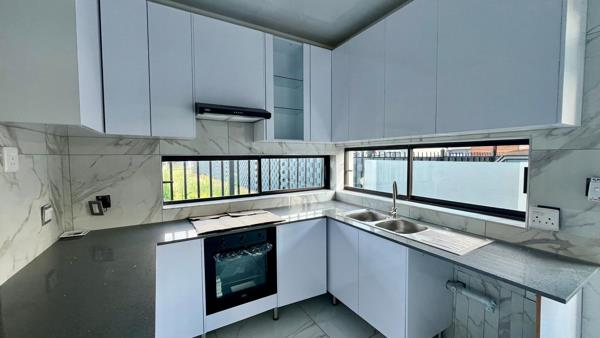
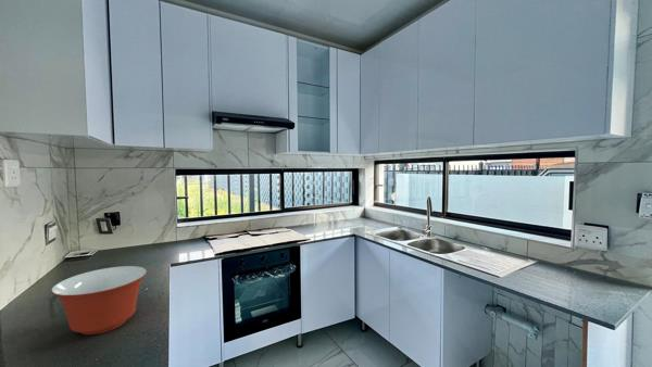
+ mixing bowl (103, 301)
